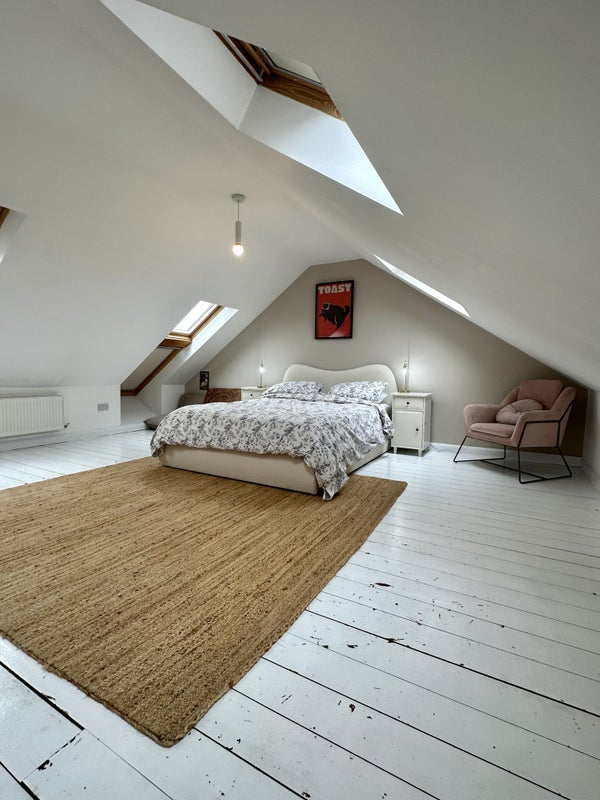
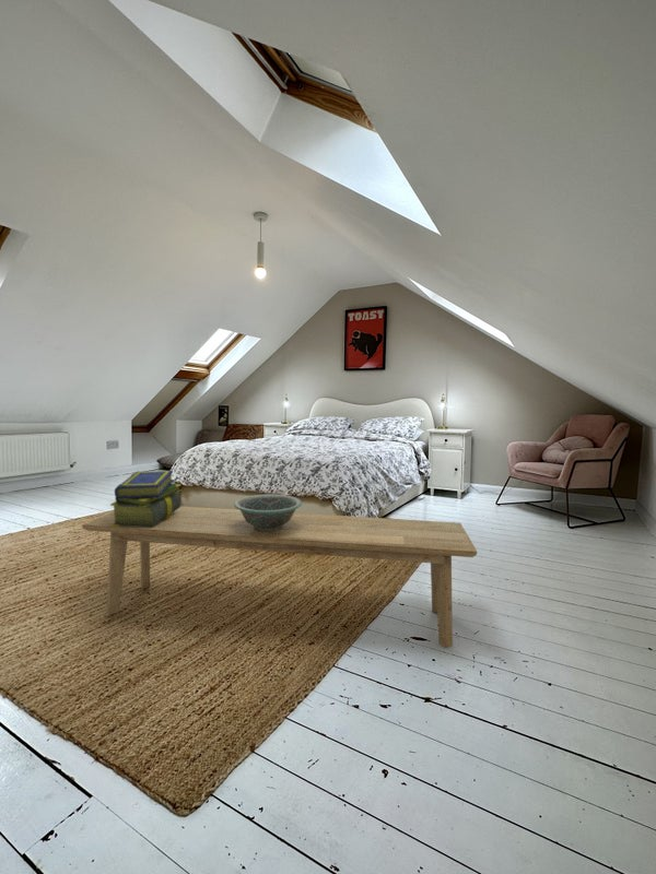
+ stack of books (148, 496)
+ decorative bowl (268, 513)
+ bench (277, 551)
